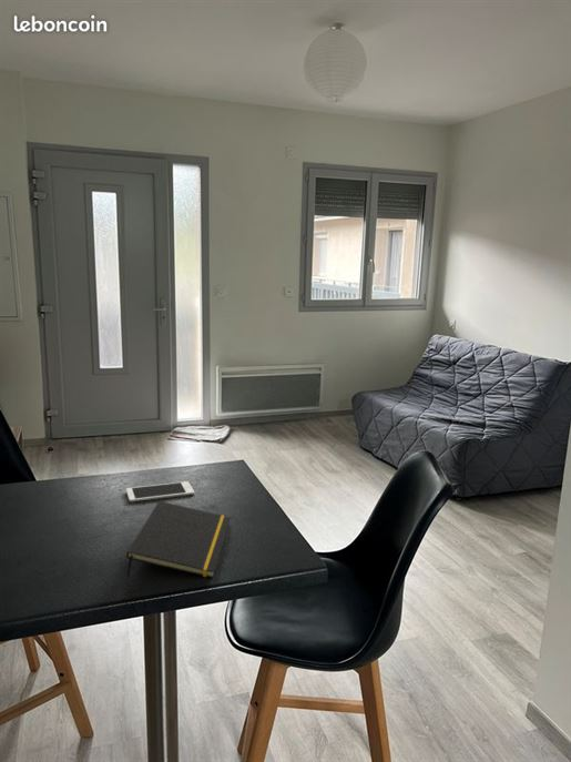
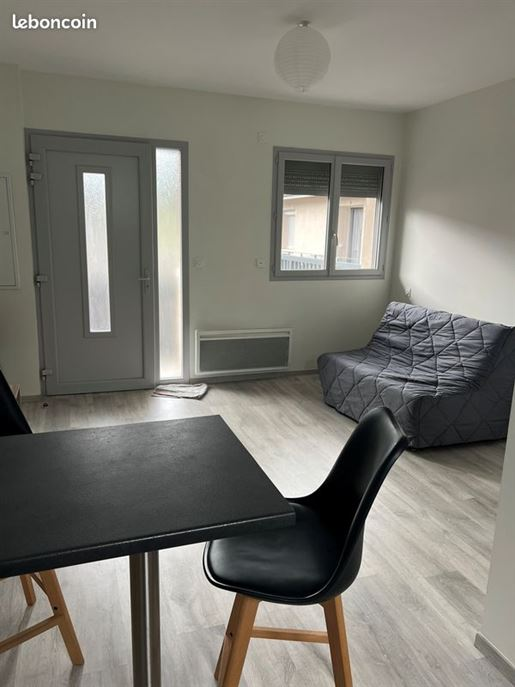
- notepad (183, 536)
- cell phone (160, 491)
